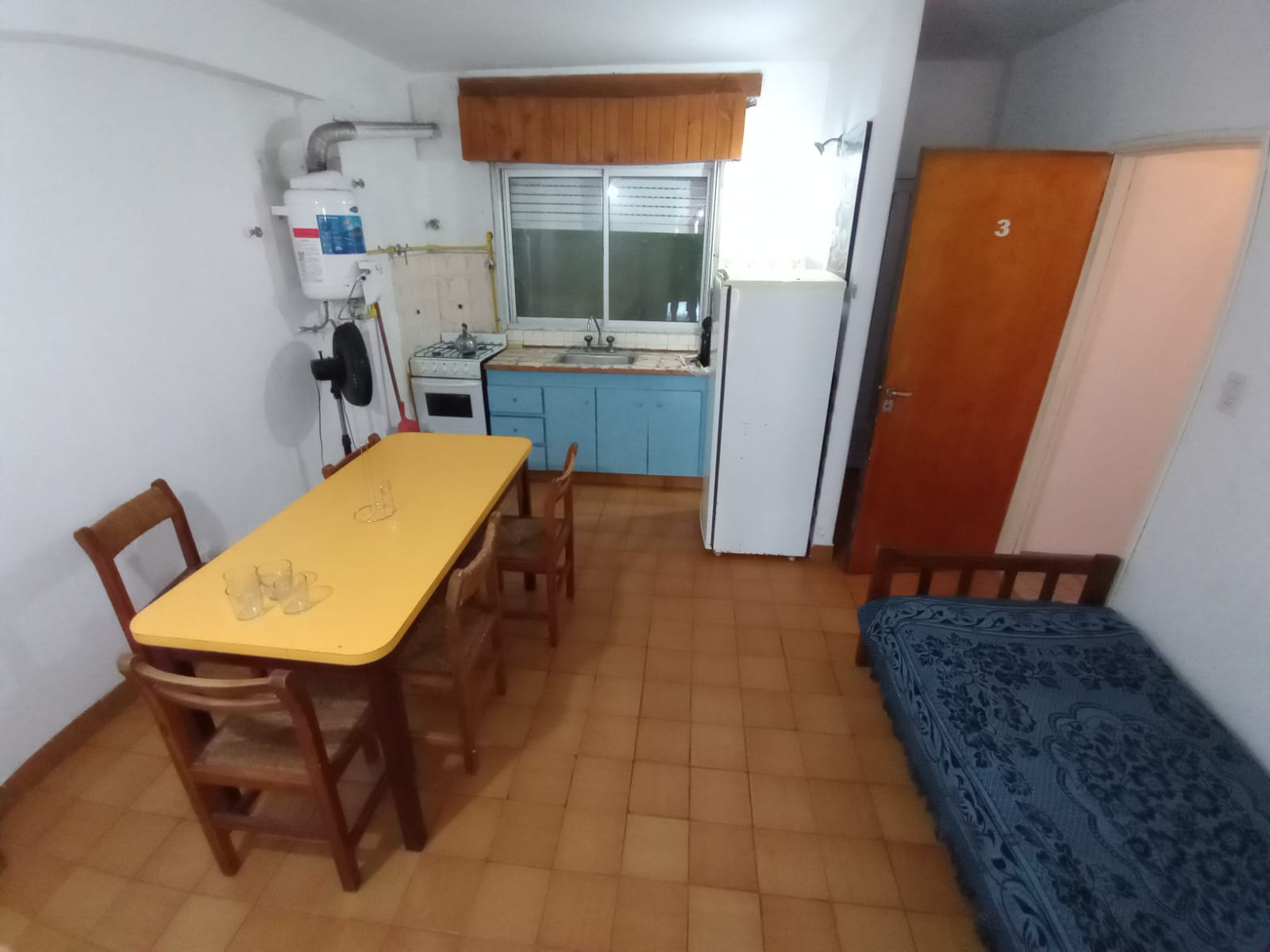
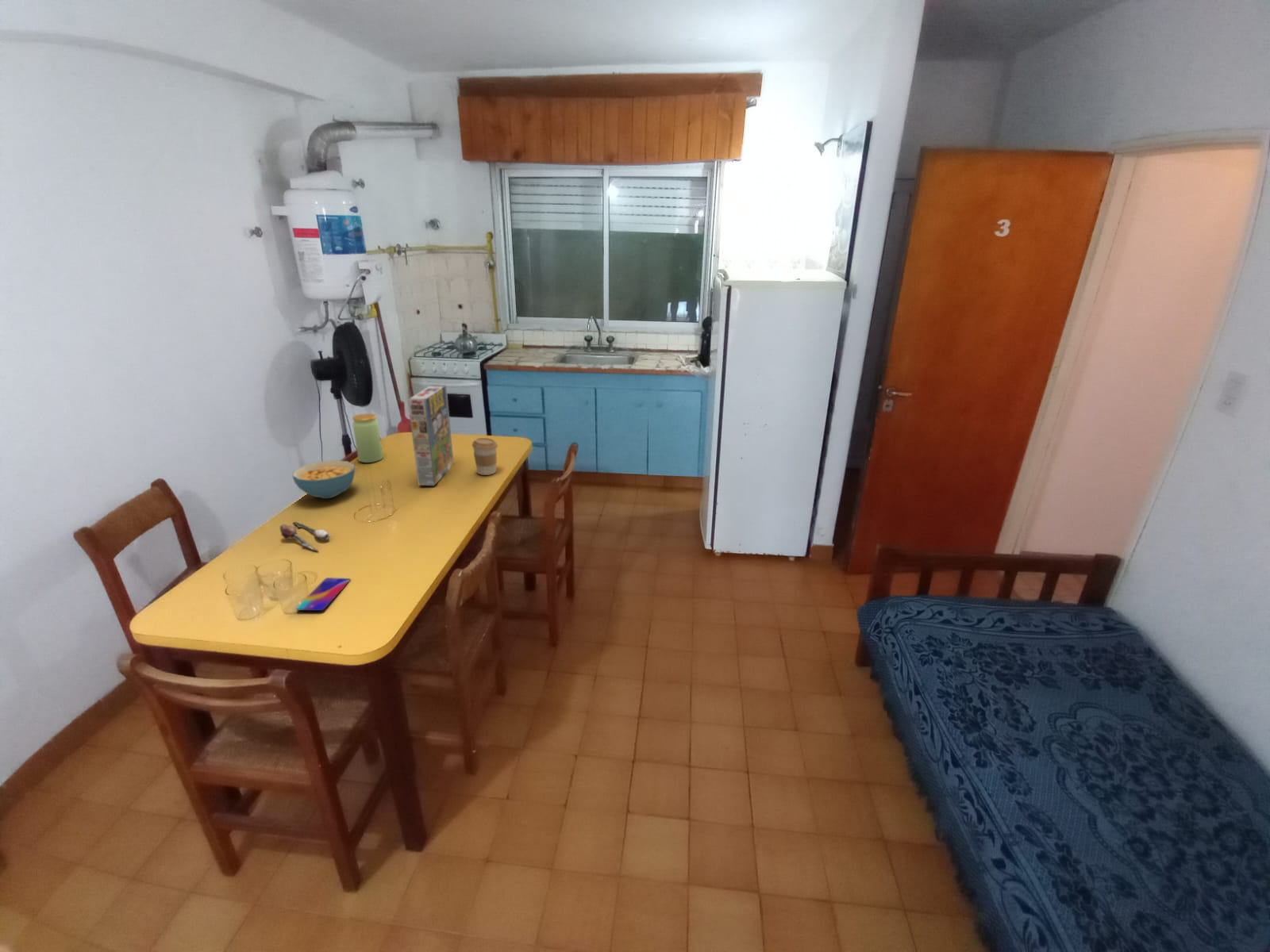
+ spoon (305, 528)
+ jar (368, 438)
+ cereal box (432, 434)
+ cereal bowl (326, 482)
+ coffee cup (485, 455)
+ smartphone (324, 593)
